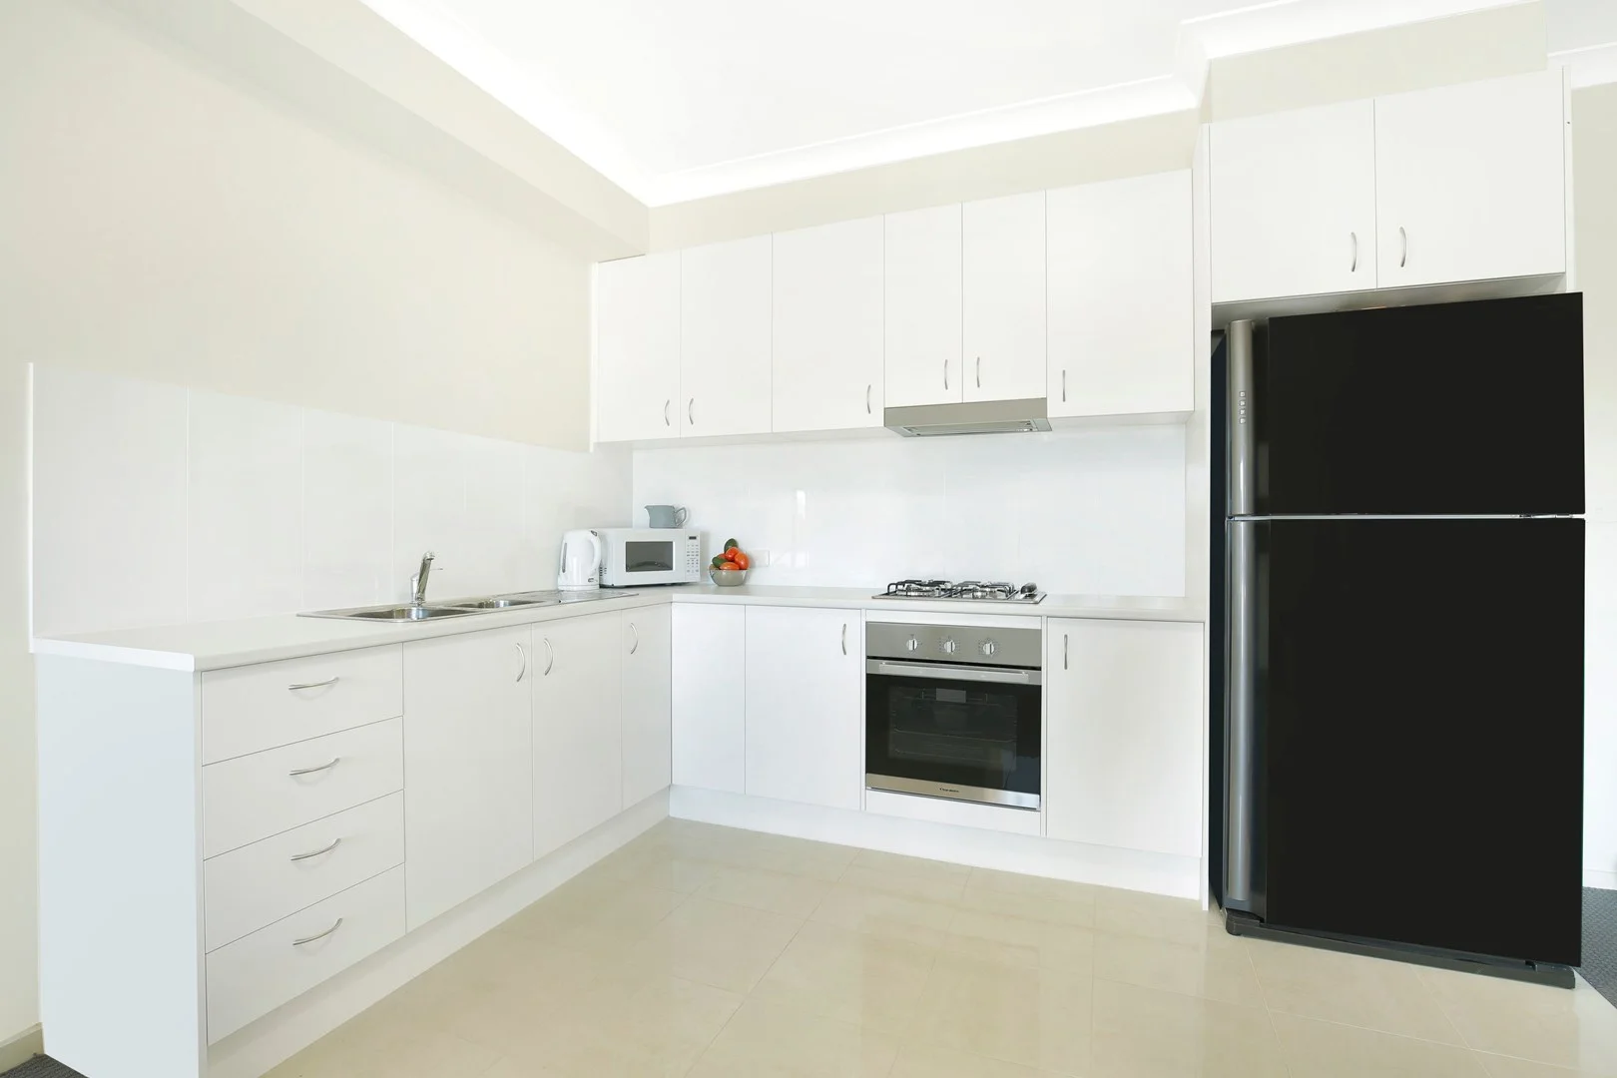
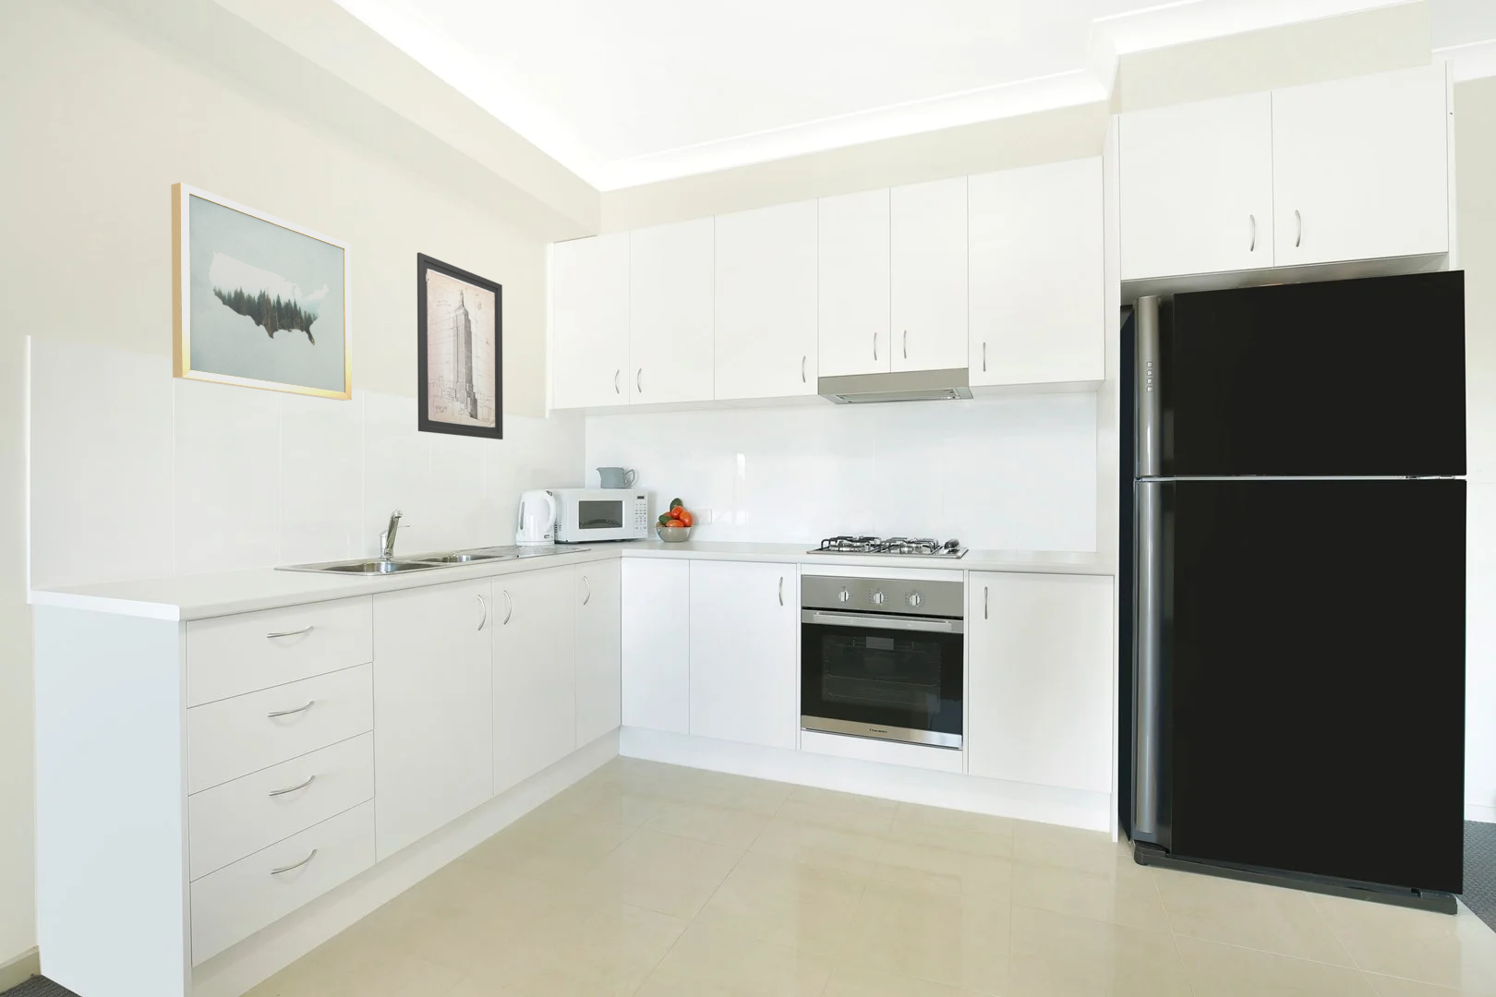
+ wall art (463, 353)
+ wall art (270, 304)
